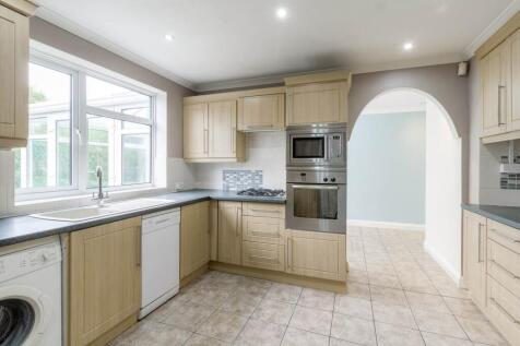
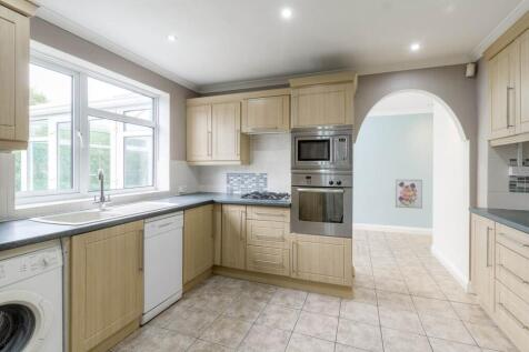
+ wall art (408, 193)
